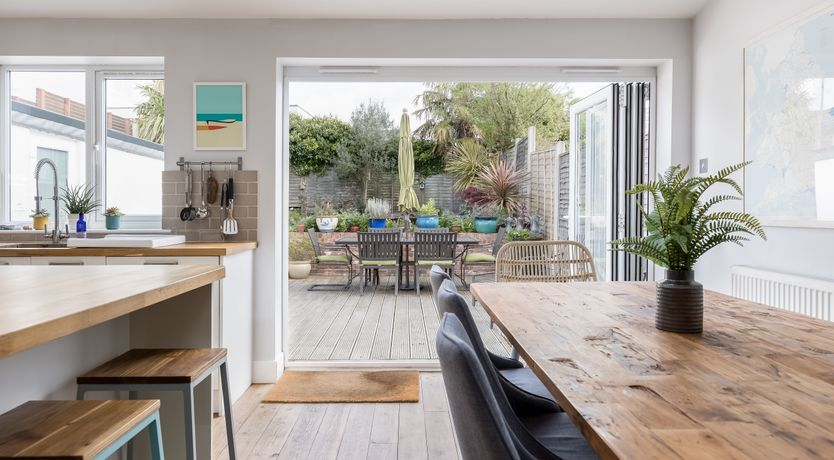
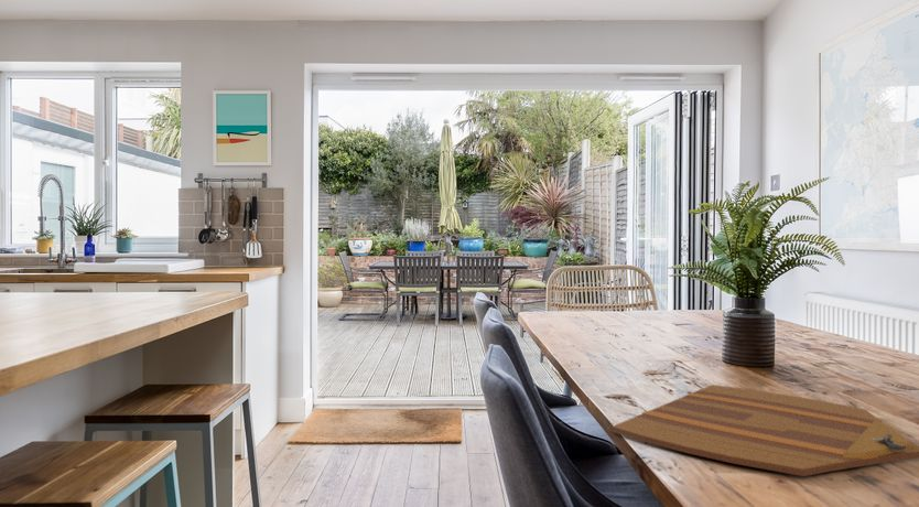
+ cutting board (779, 421)
